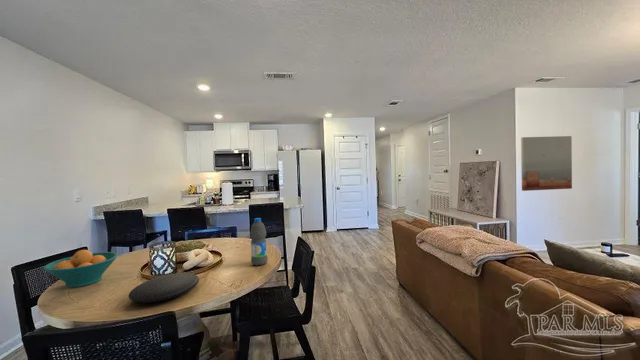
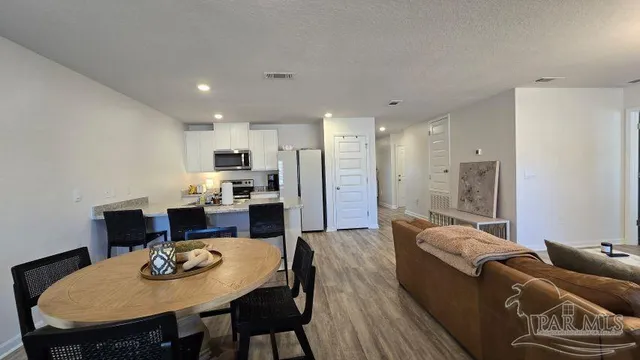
- water bottle (258, 240)
- wall art (546, 163)
- plate (166, 286)
- fruit bowl (83, 266)
